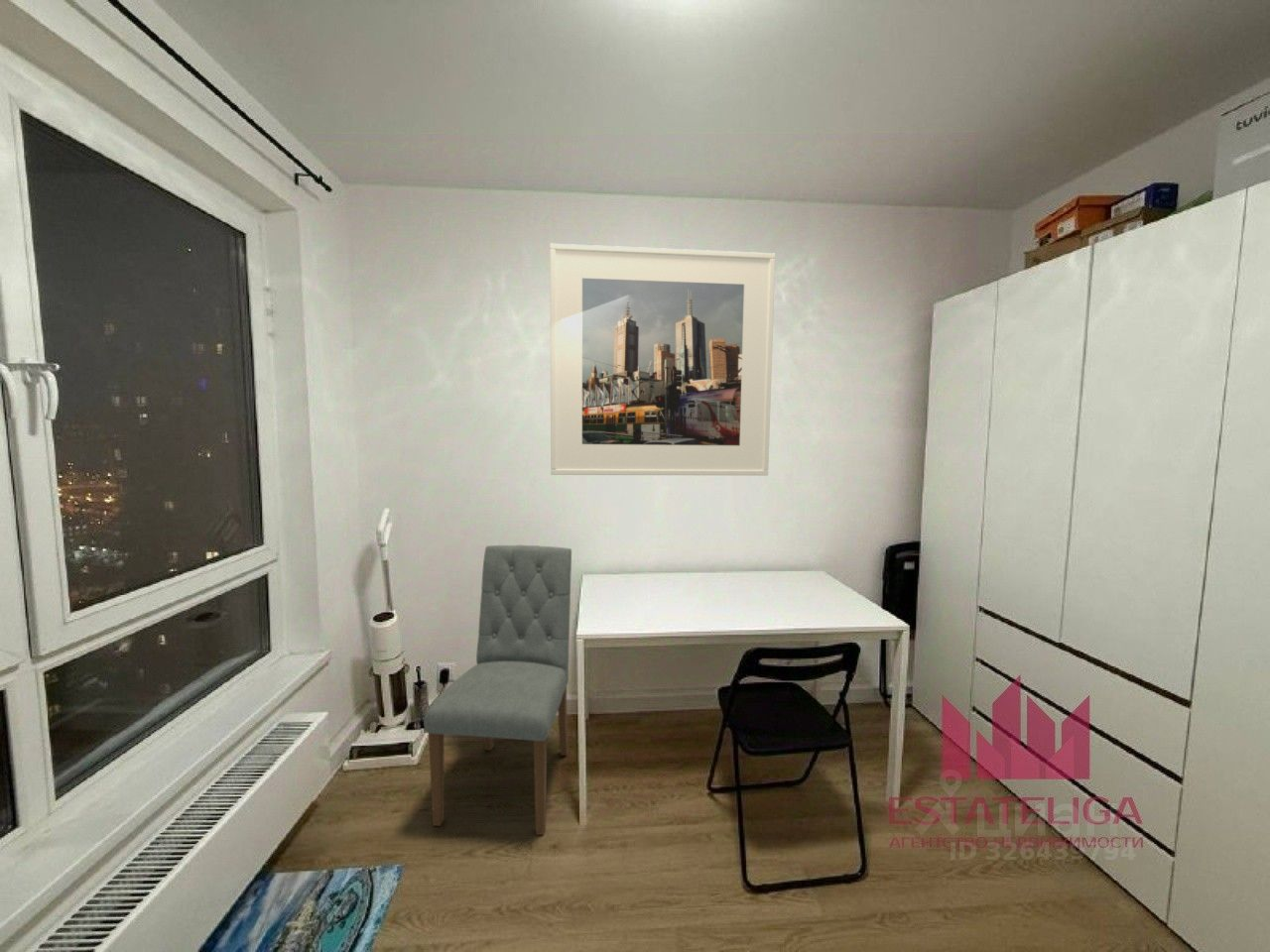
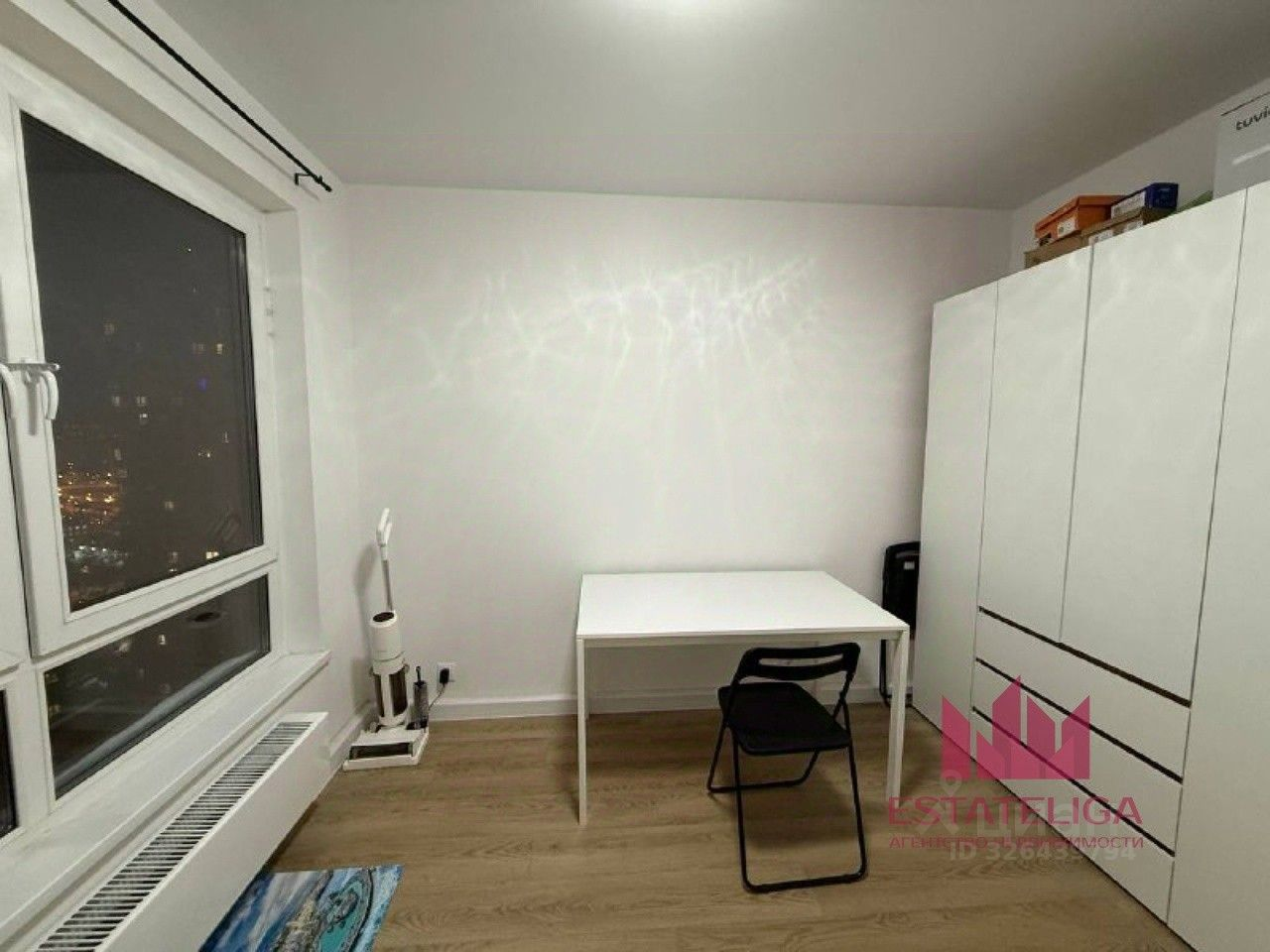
- dining chair (510, 672)
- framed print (663, 364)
